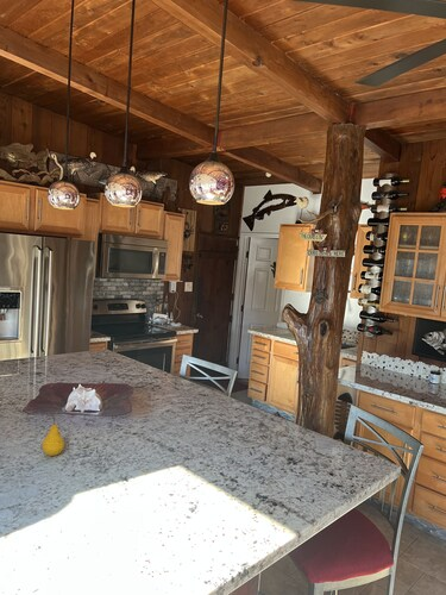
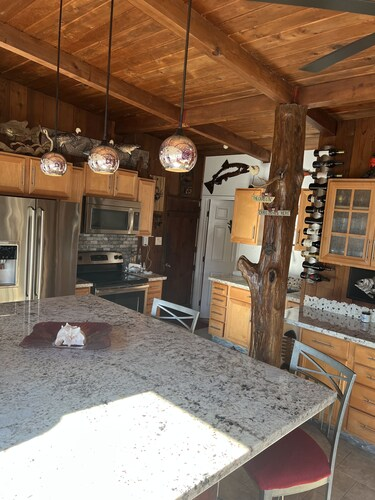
- fruit (54, 436)
